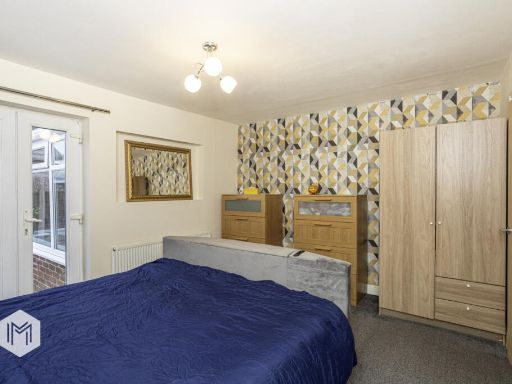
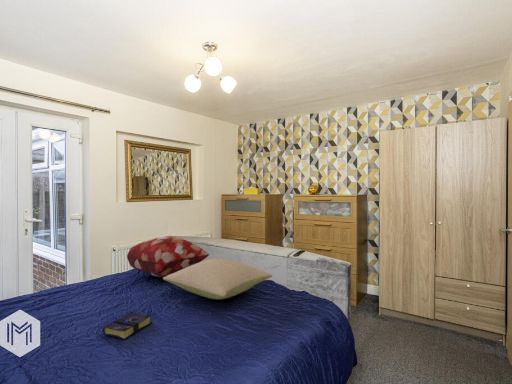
+ decorative pillow (168, 255)
+ pillow (218, 276)
+ book (127, 324)
